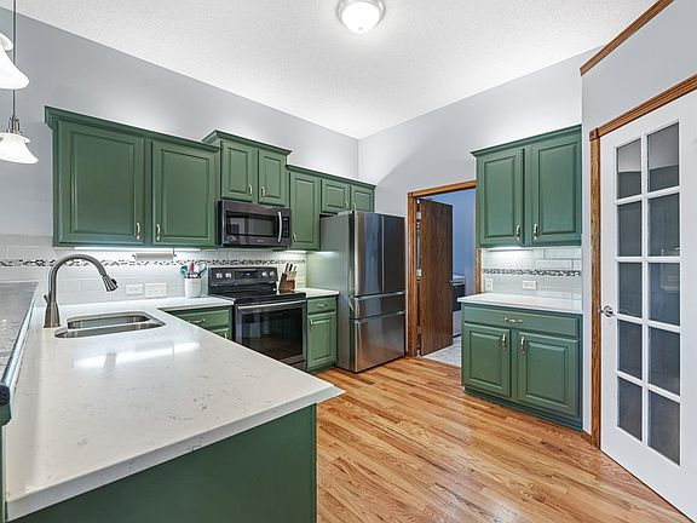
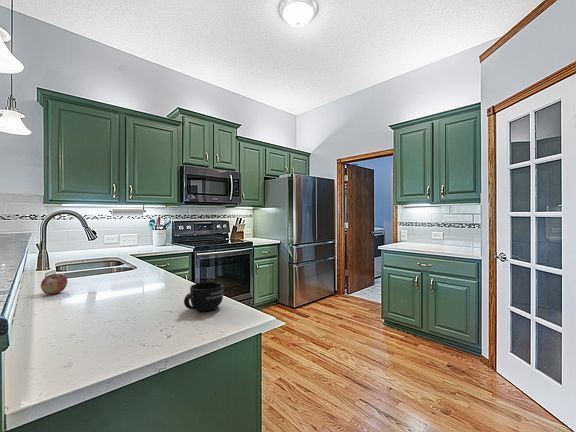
+ apple (54, 283)
+ mug (202, 297)
